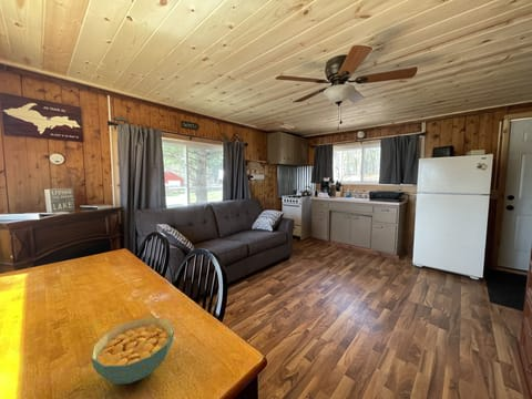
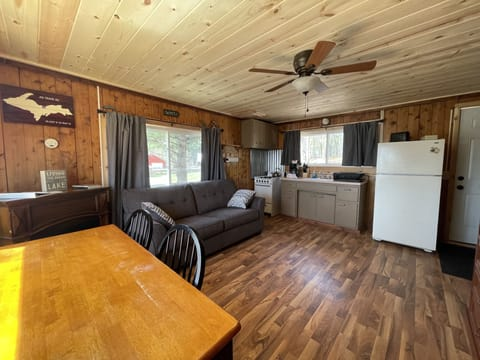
- cereal bowl (135, 355)
